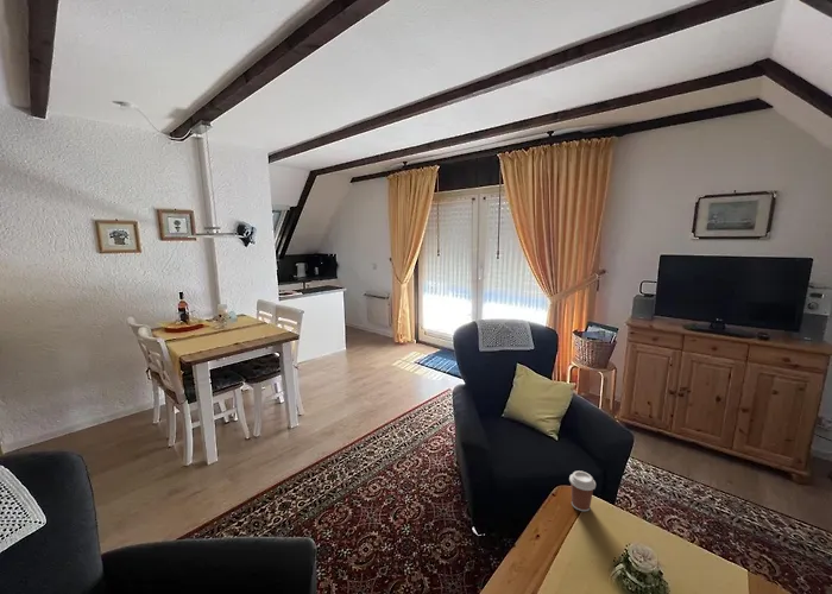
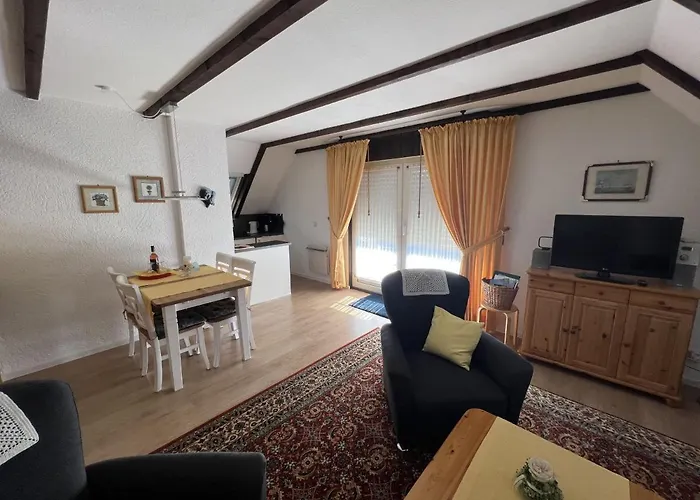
- coffee cup (581, 491)
